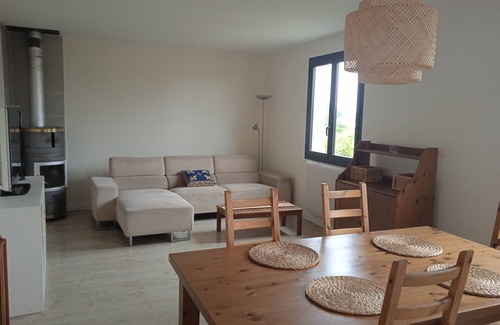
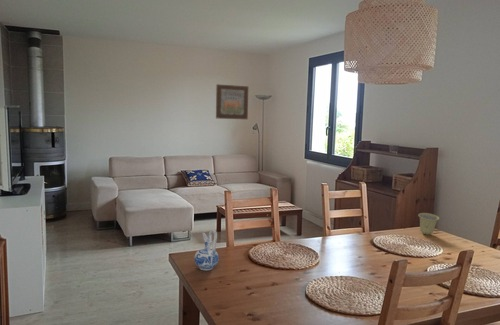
+ cup (428, 224)
+ ceramic pitcher (206, 248)
+ wall art (232, 102)
